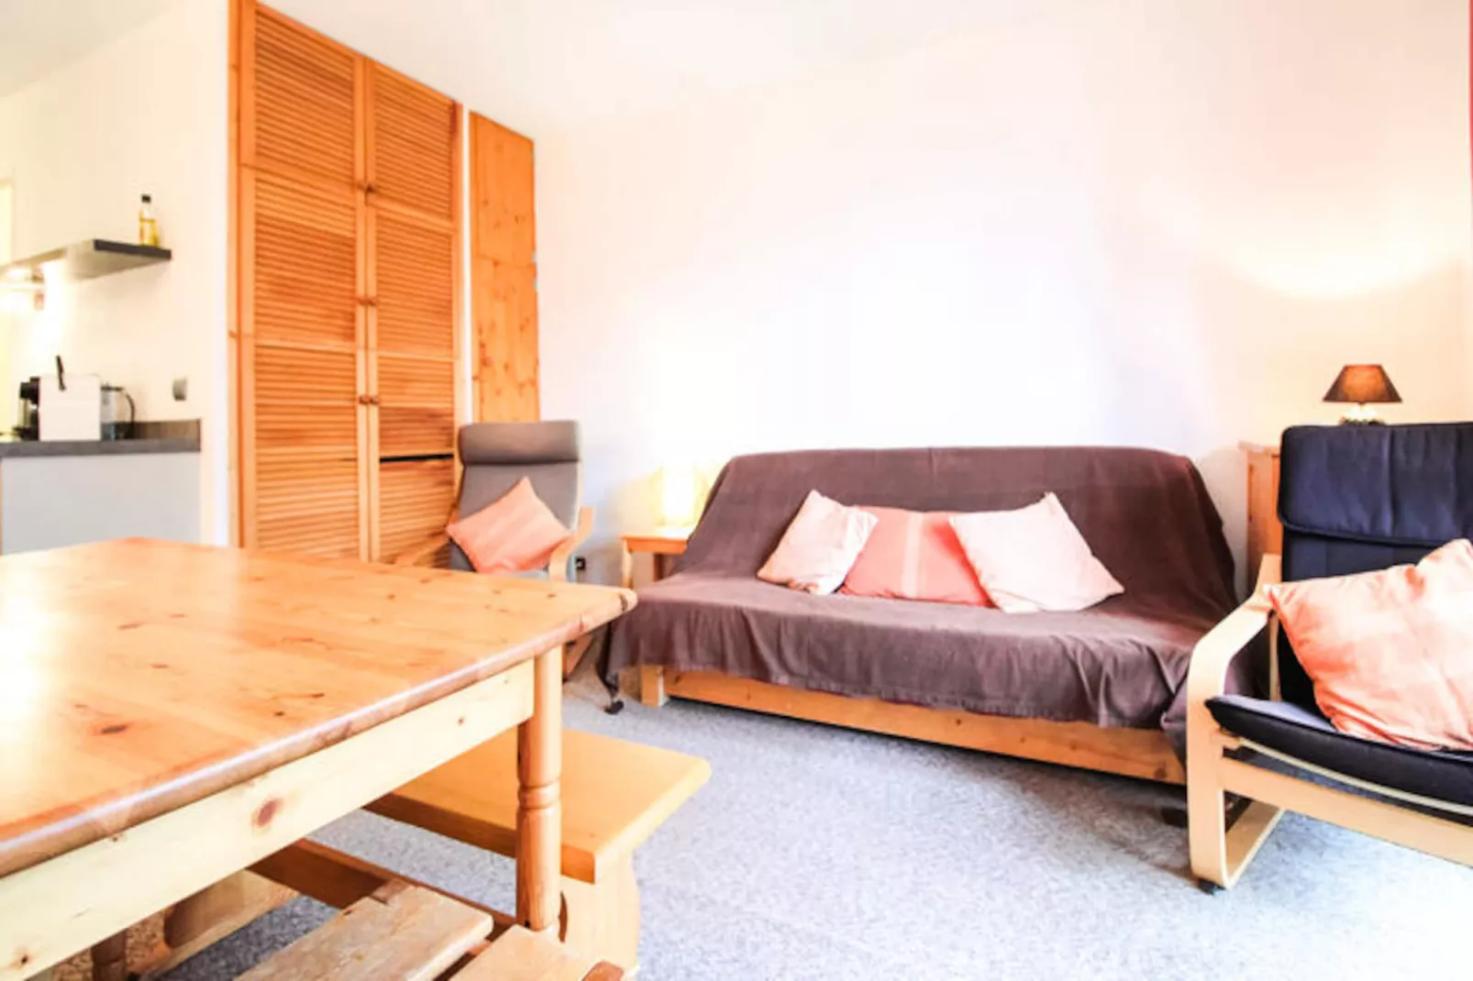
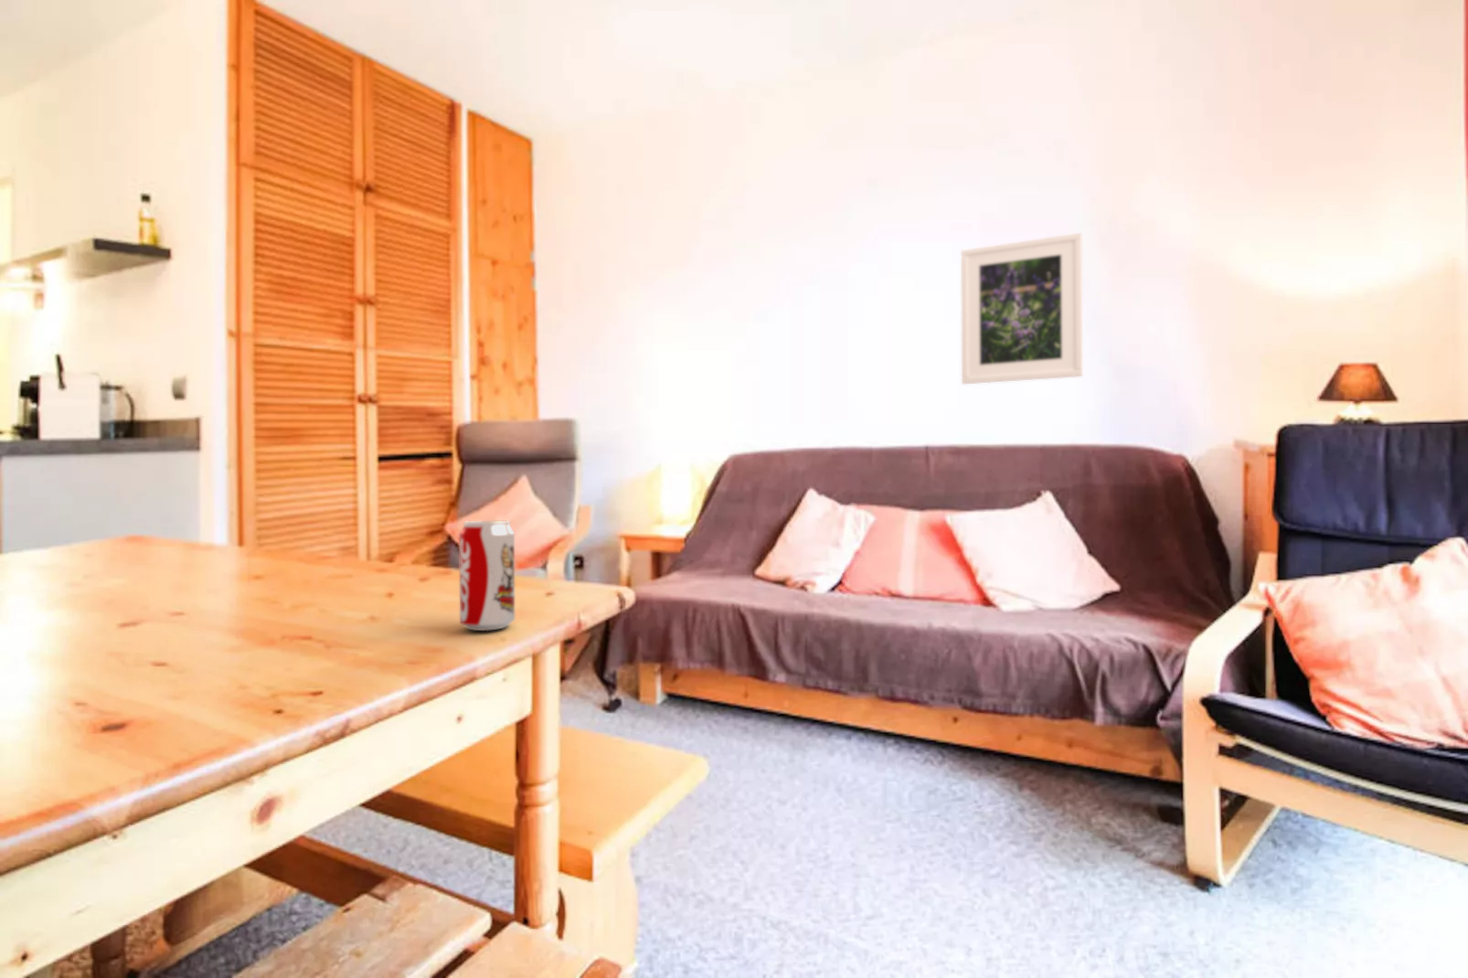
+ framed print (1019, 311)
+ beverage can (487, 574)
